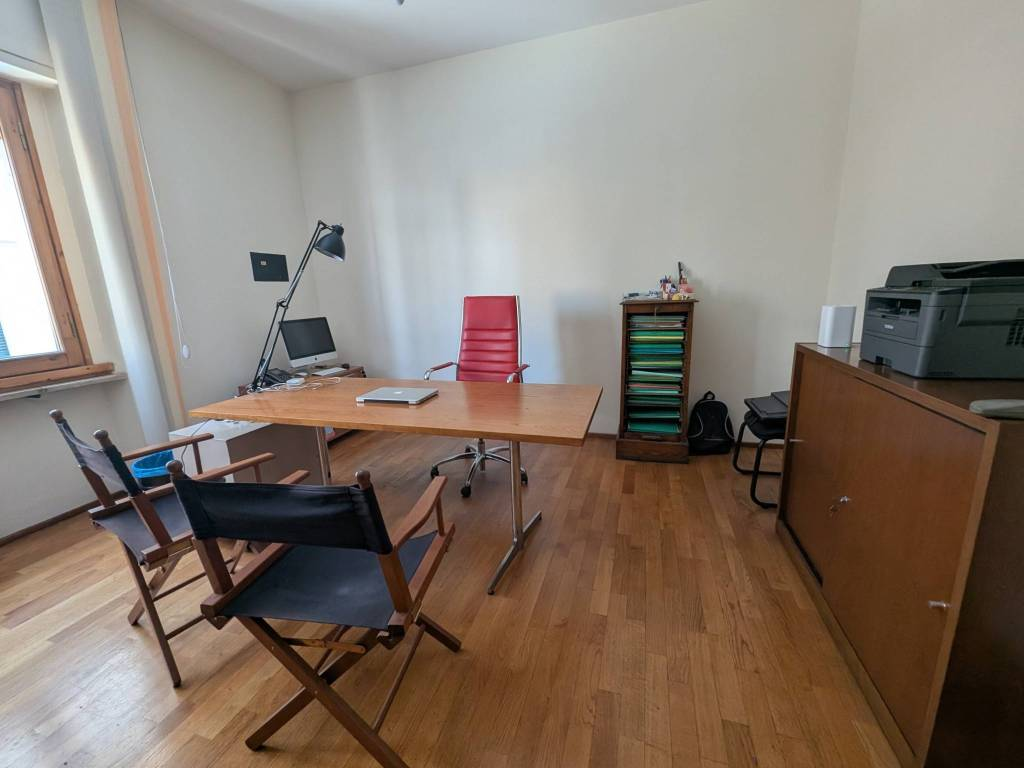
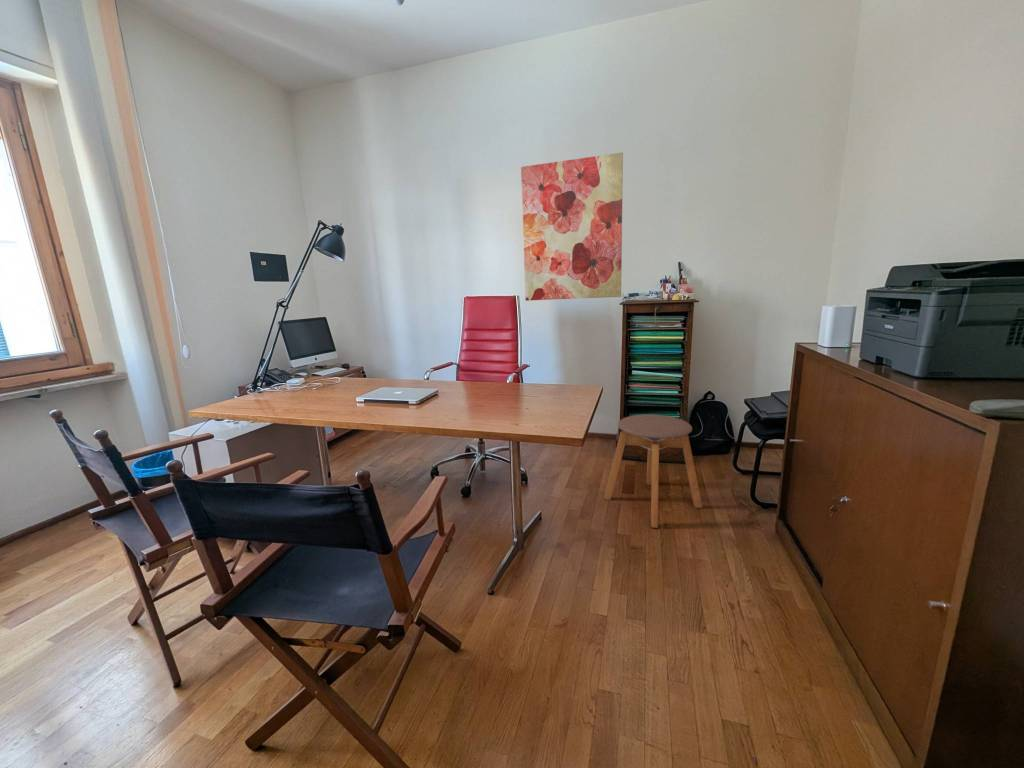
+ stool (652, 462)
+ wall art (571, 231)
